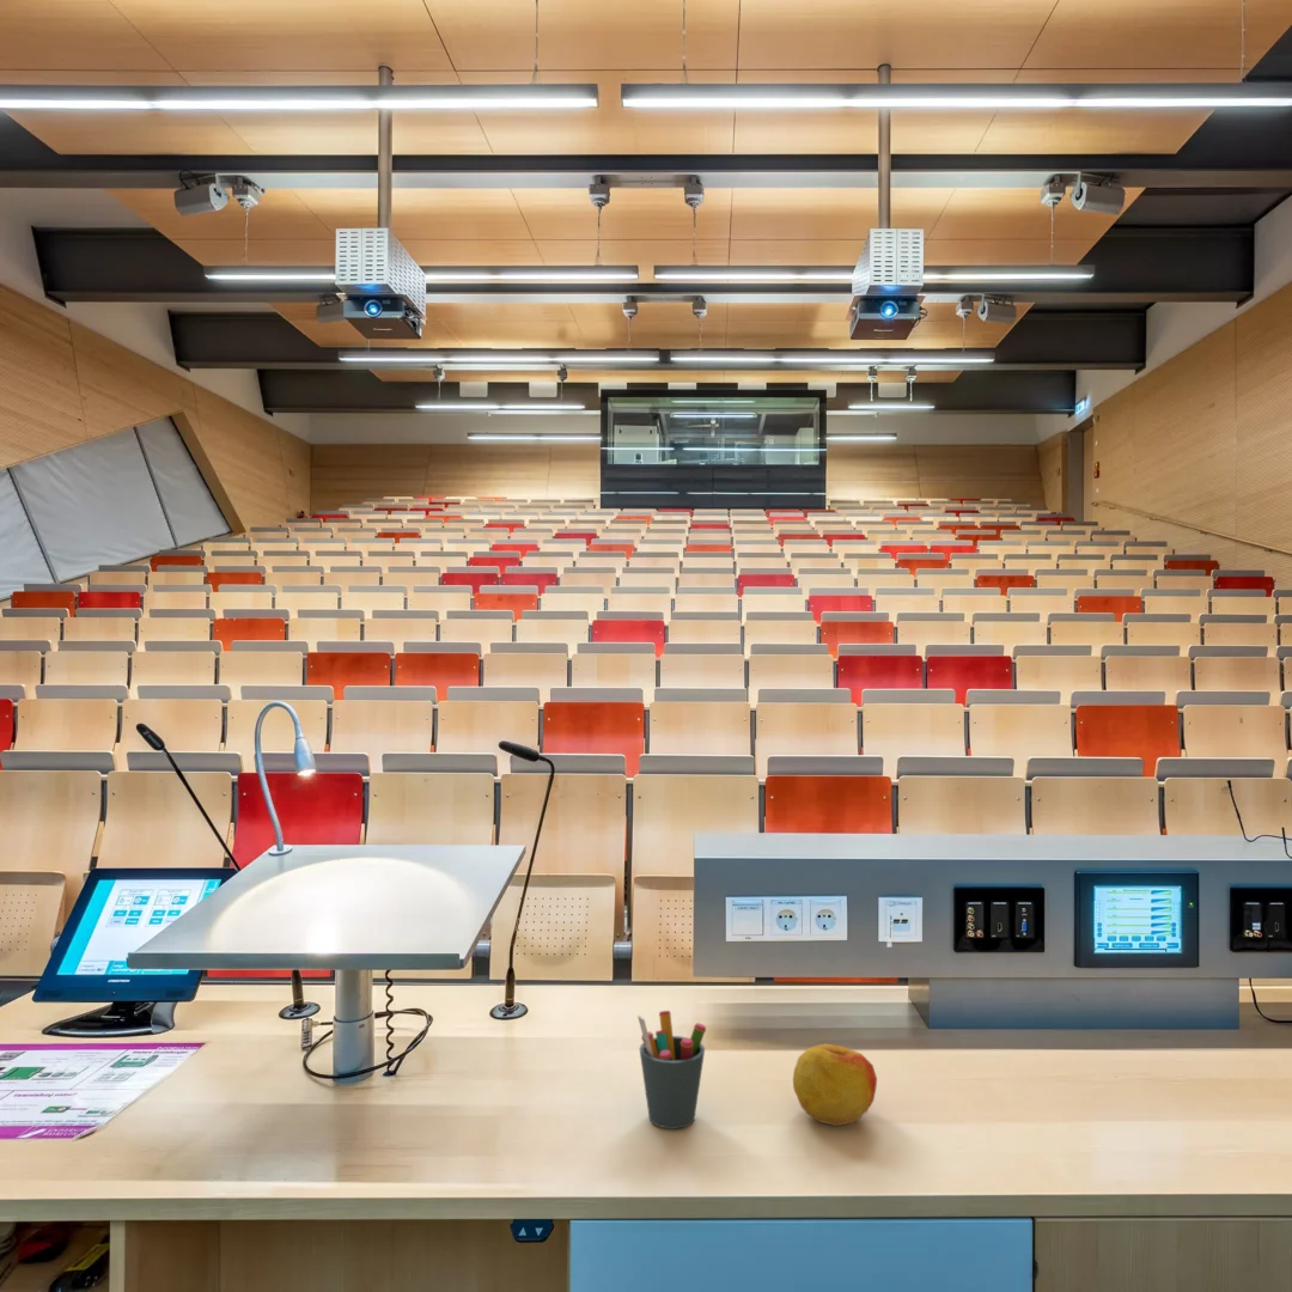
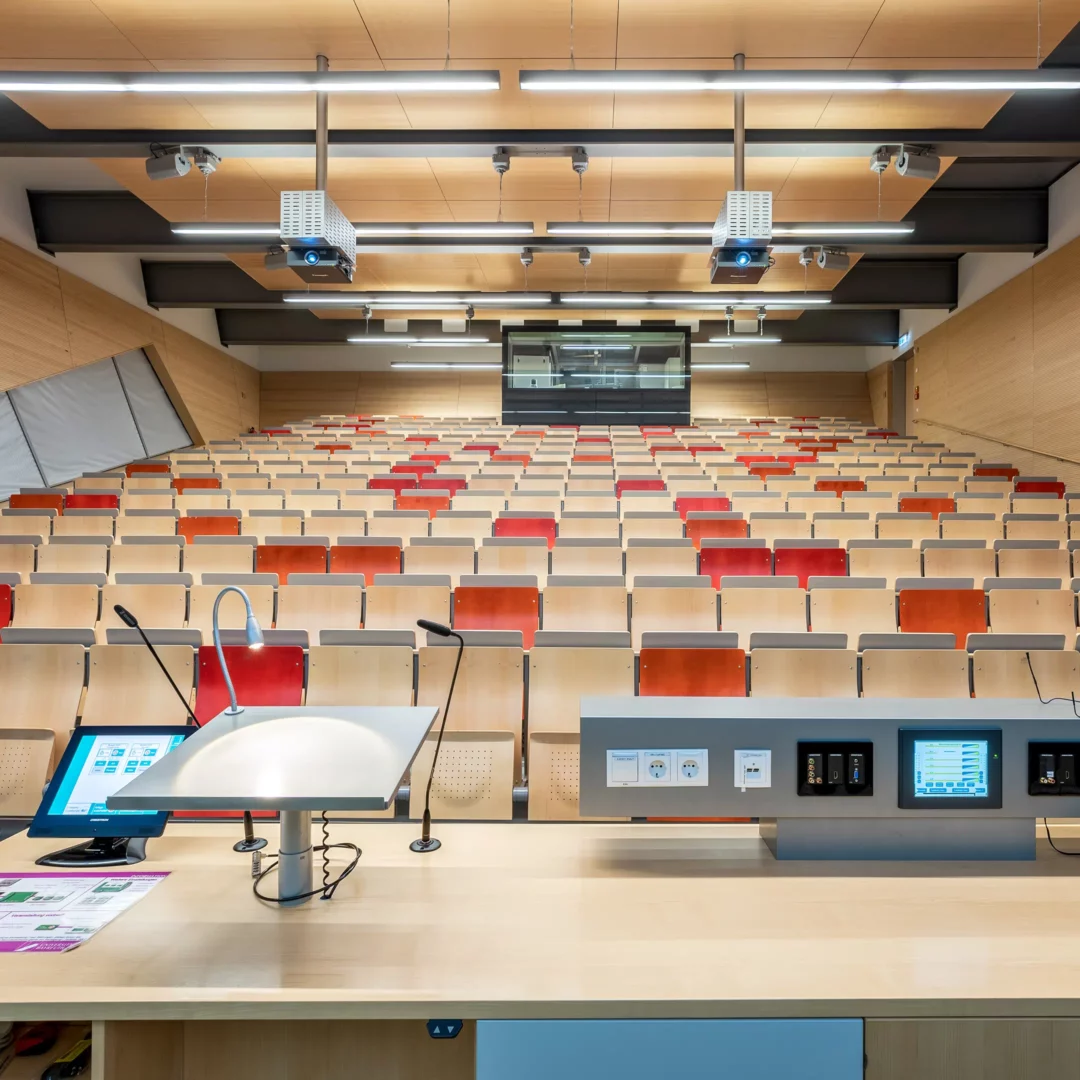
- apple (834, 1081)
- pen holder (671, 1064)
